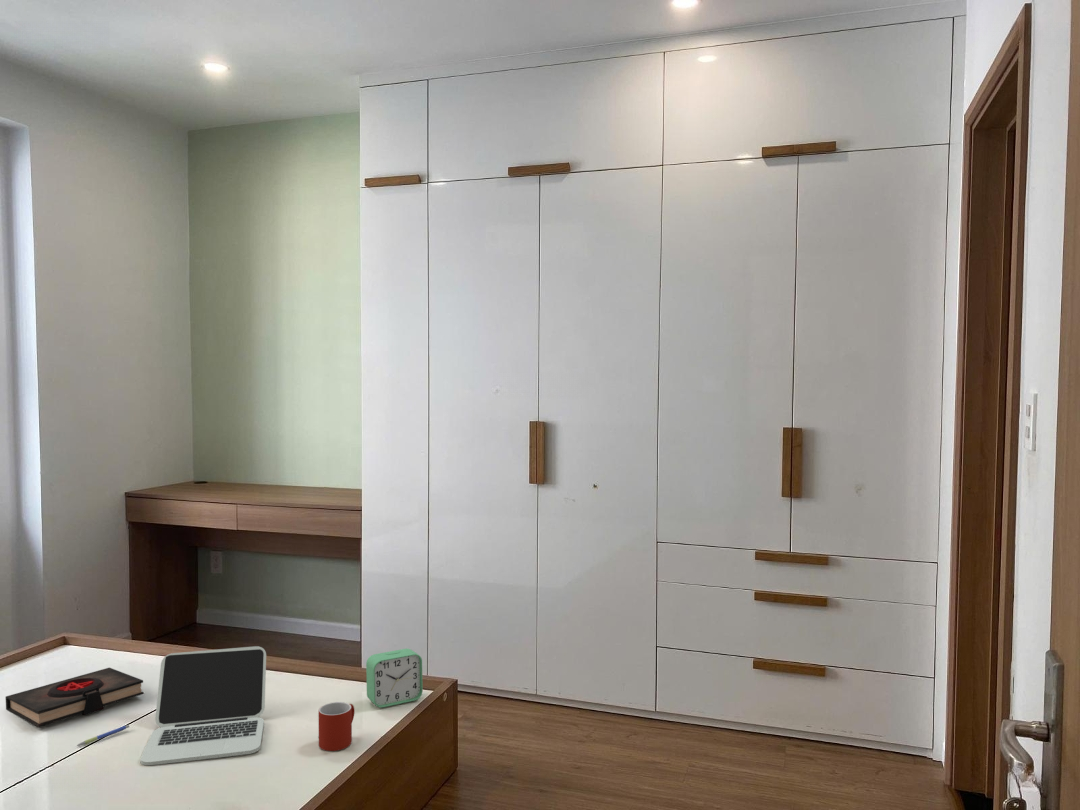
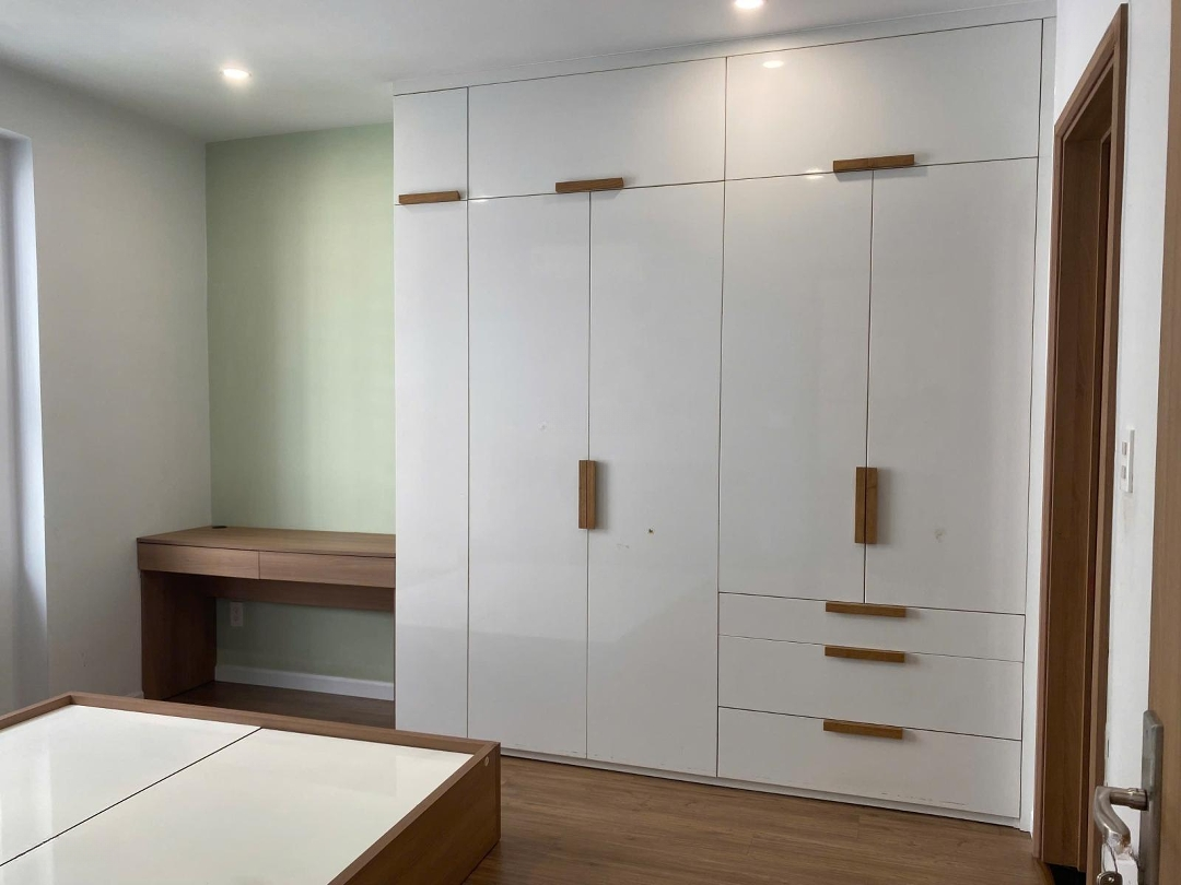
- book (76, 692)
- pen (103, 735)
- alarm clock (394, 677)
- laptop (208, 700)
- mug (338, 723)
